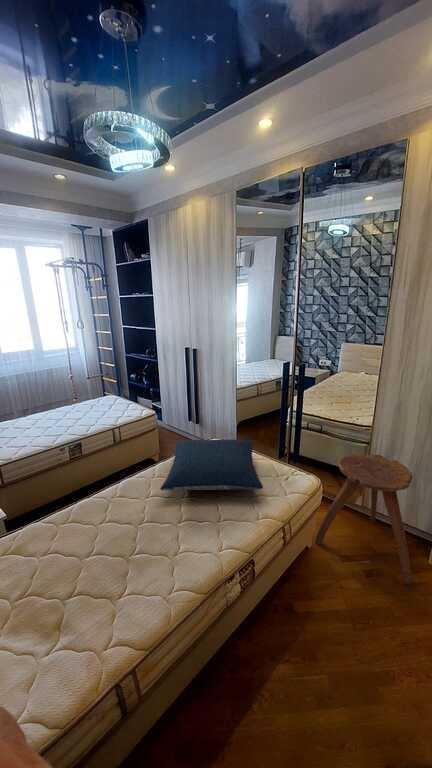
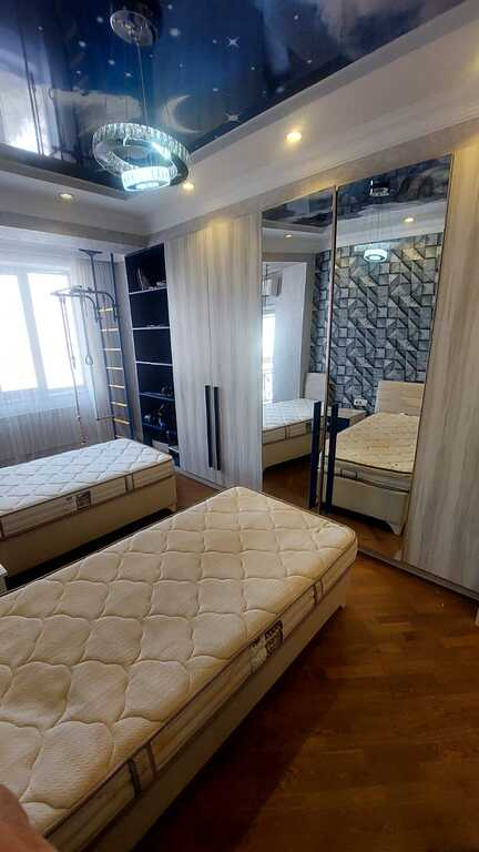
- pillow (213, 462)
- stool (371, 515)
